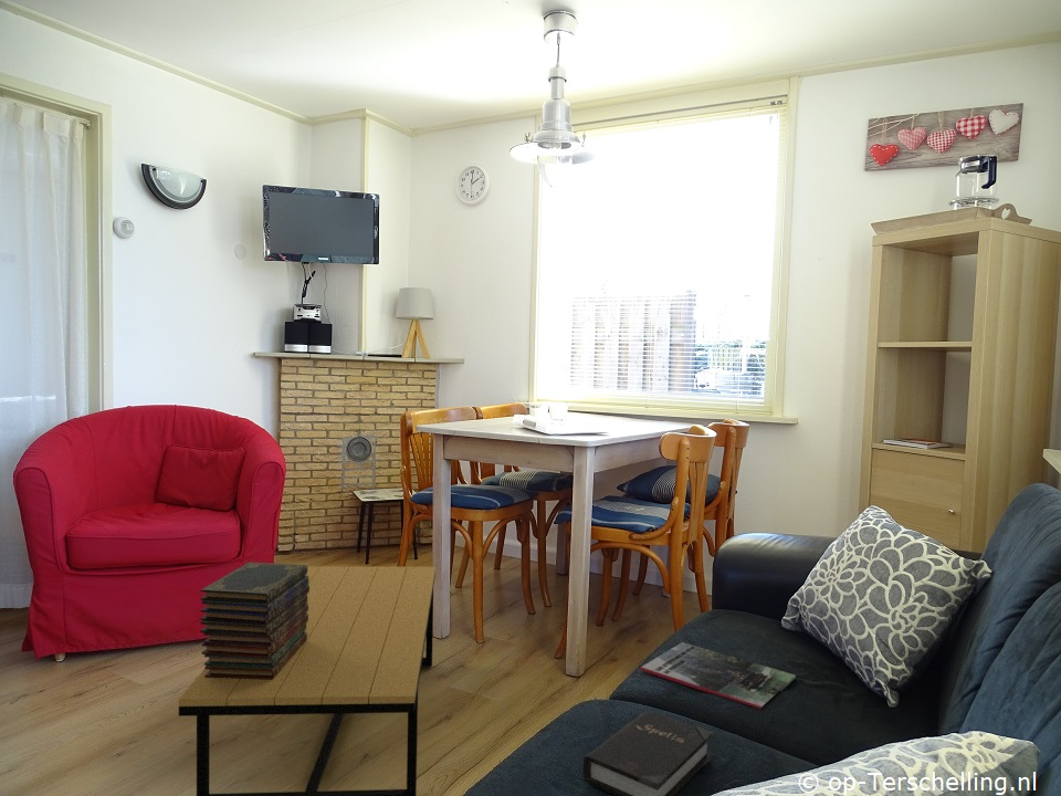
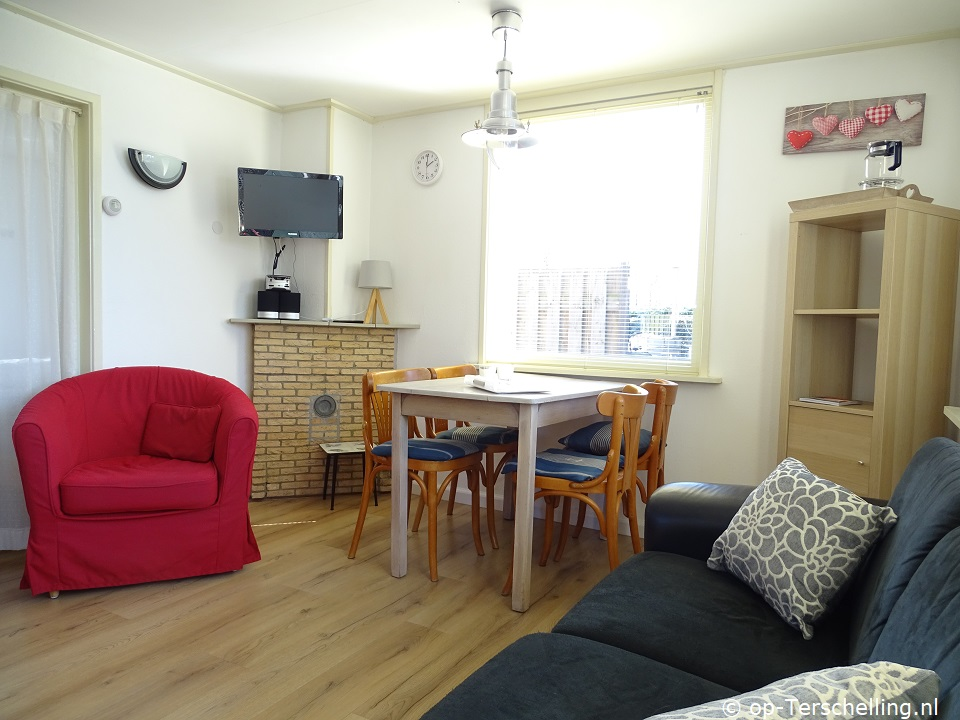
- coffee table (338, 669)
- magazine (717, 672)
- book stack (258, 616)
- hardback book (649, 755)
